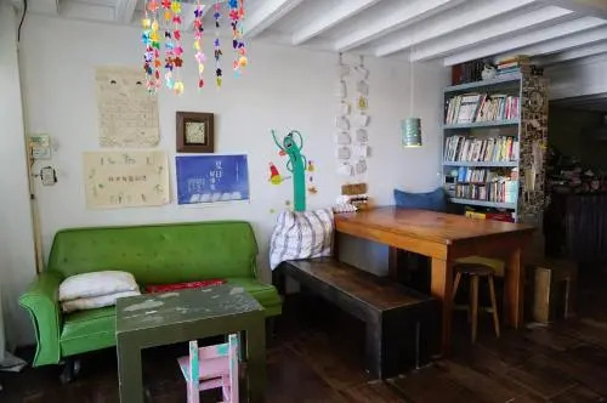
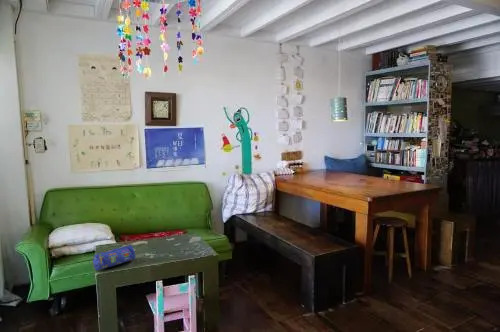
+ pencil case (114, 256)
